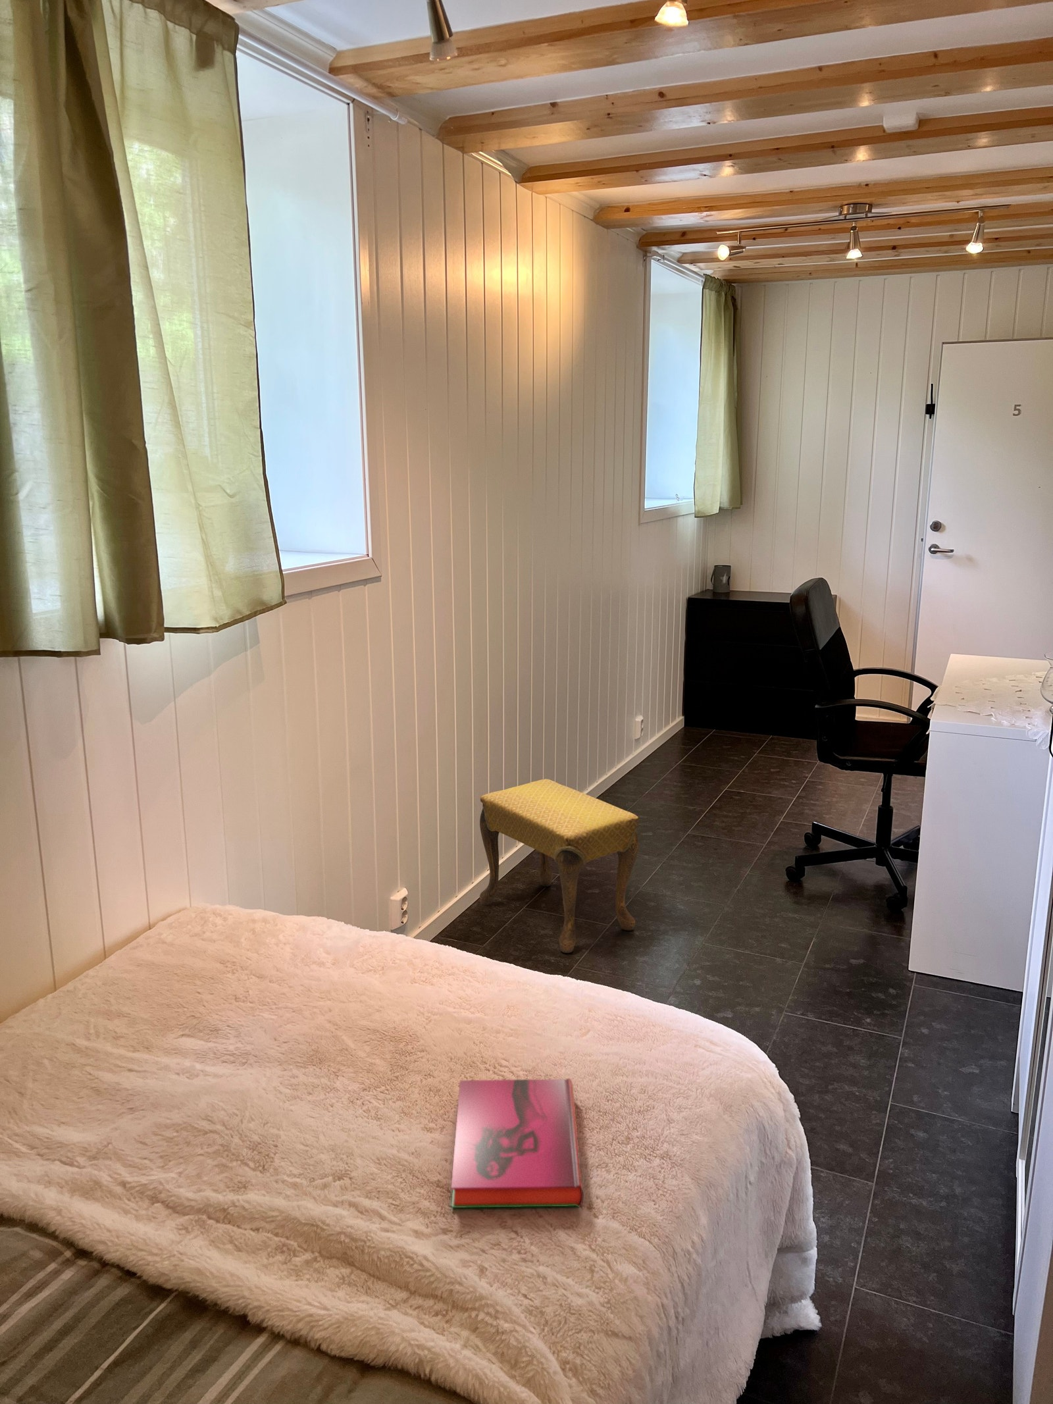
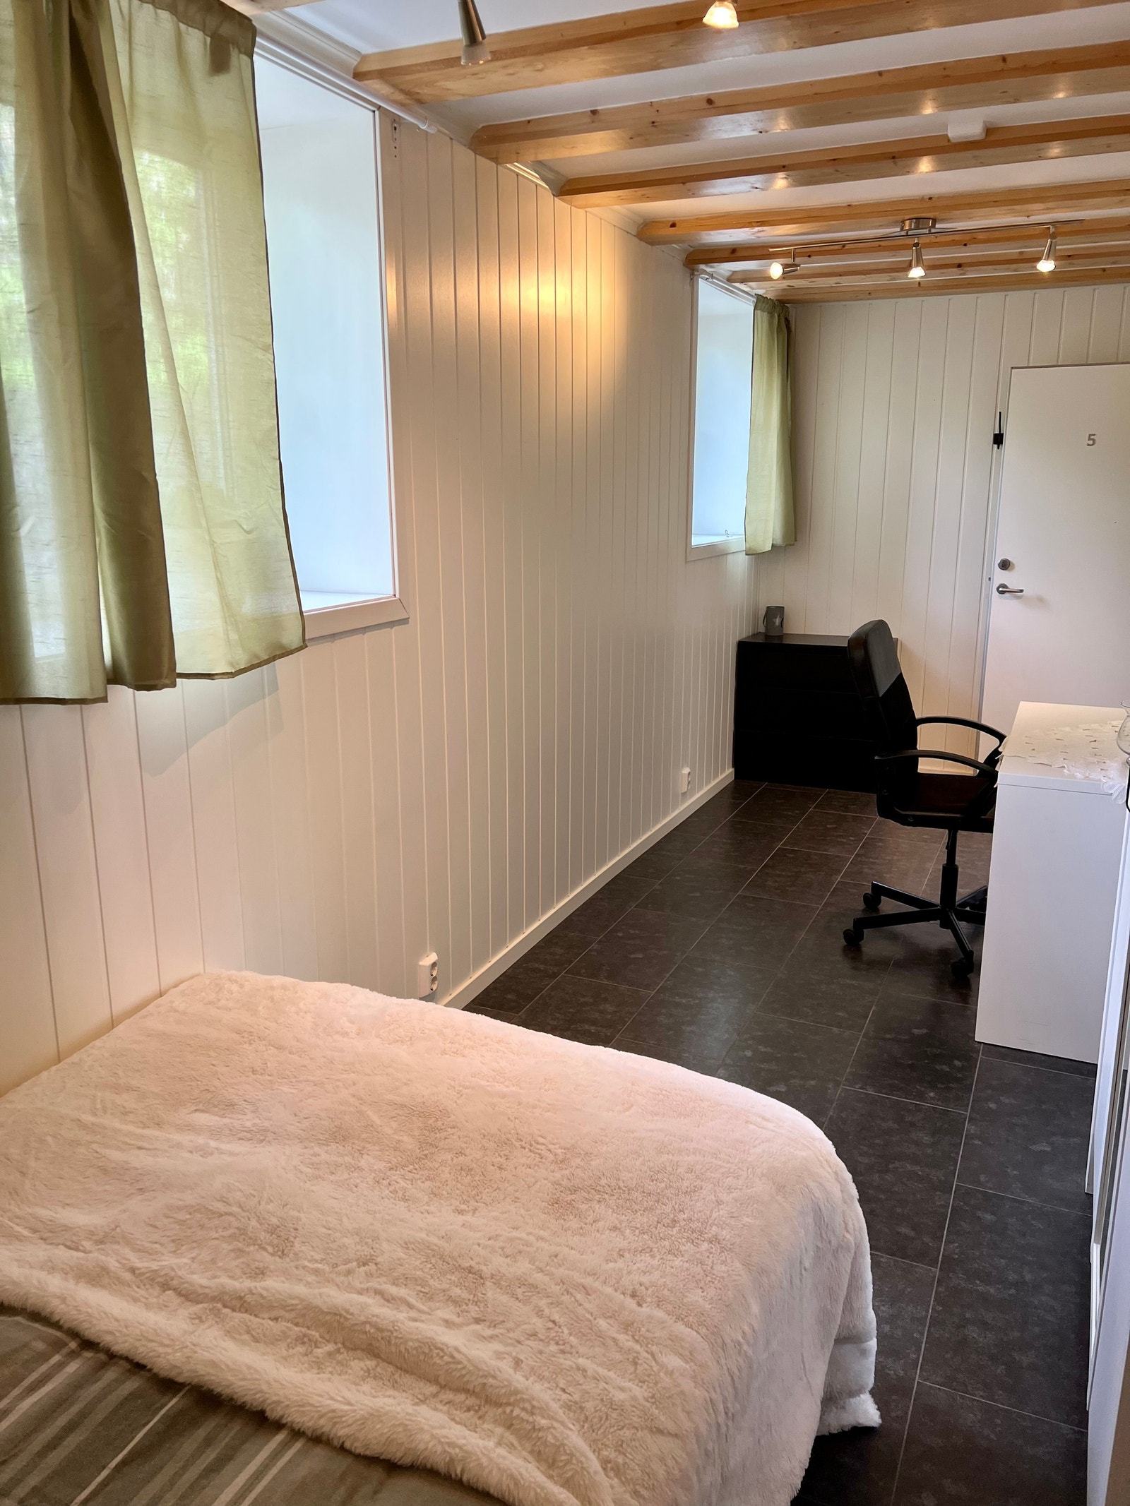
- footstool (555, 857)
- hardback book (517, 1138)
